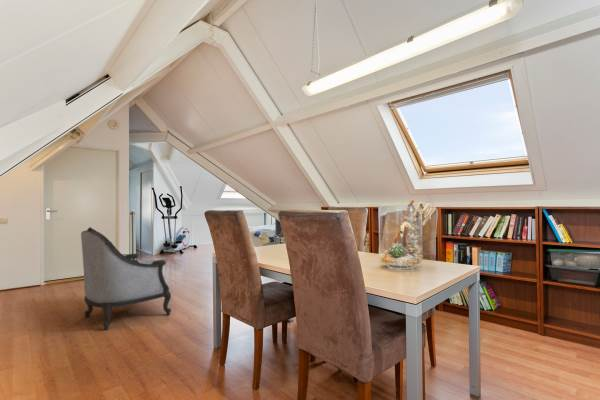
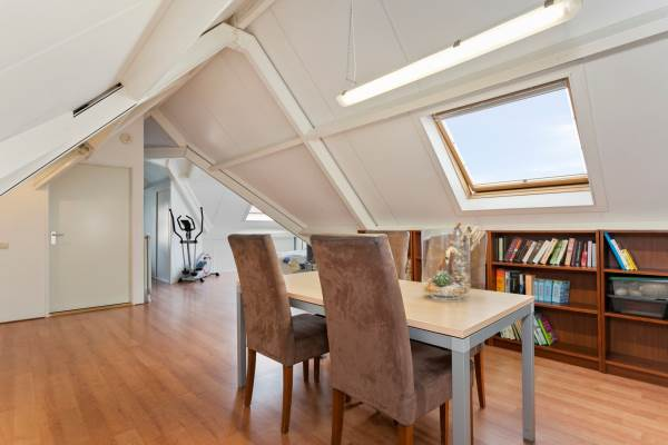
- armchair (128, 269)
